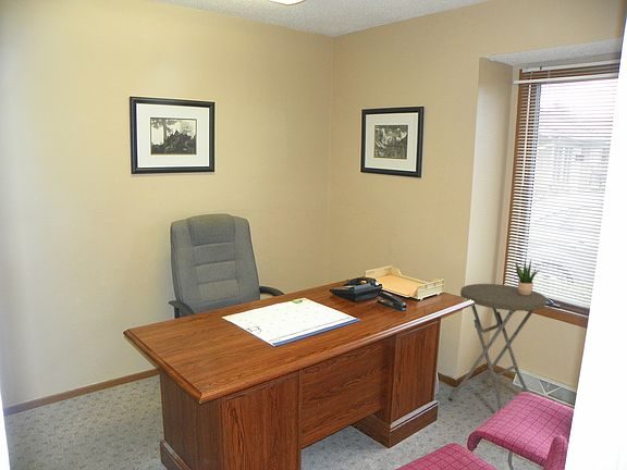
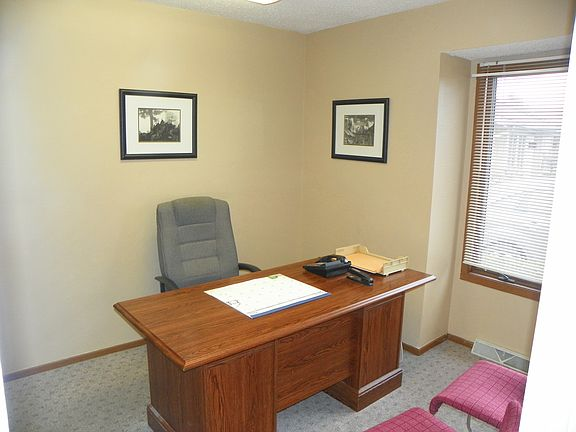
- side table (501, 351)
- potted plant (525, 274)
